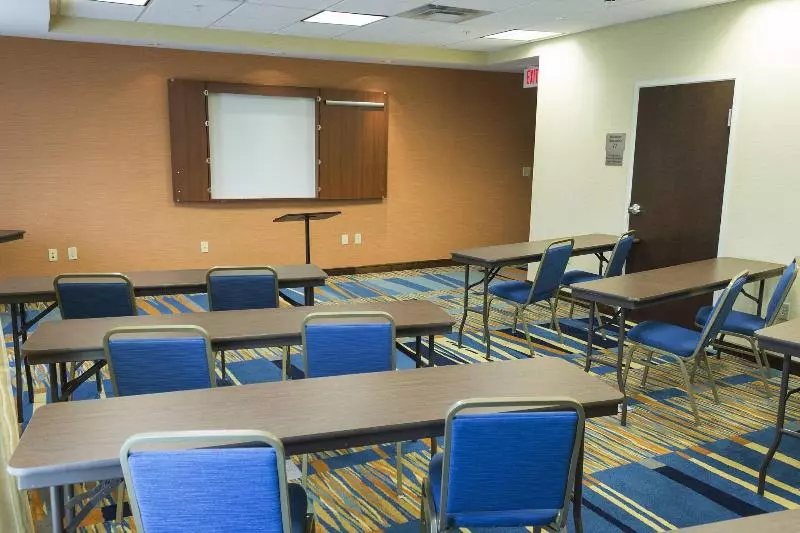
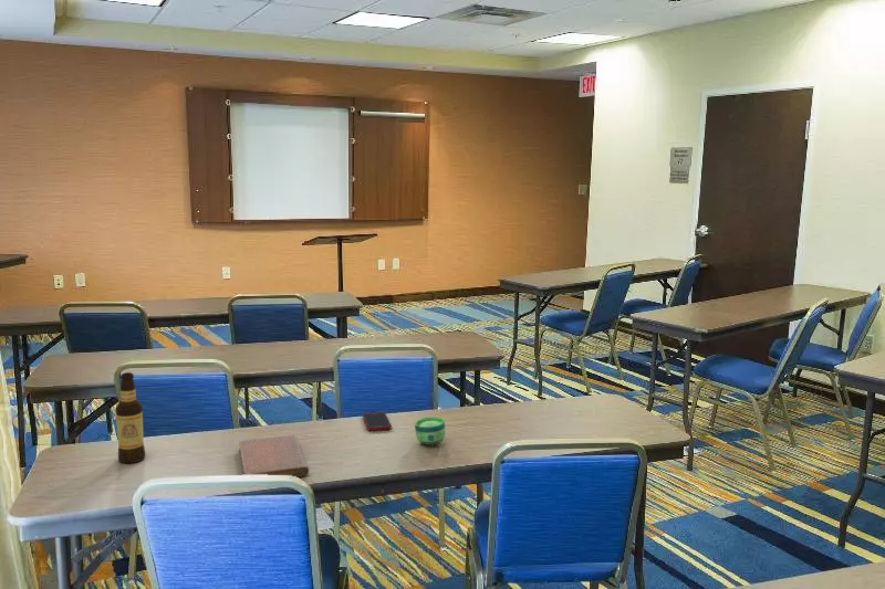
+ cell phone (376, 421)
+ bottle (129, 417)
+ notebook (272, 456)
+ cup (427, 430)
